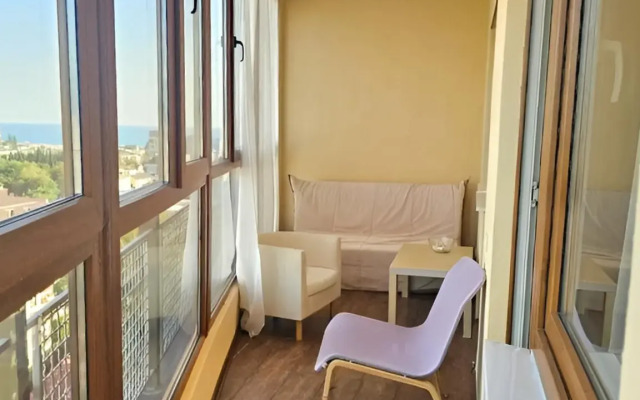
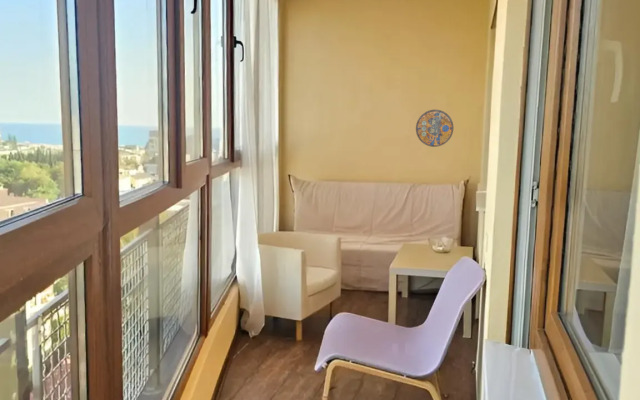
+ manhole cover (434, 128)
